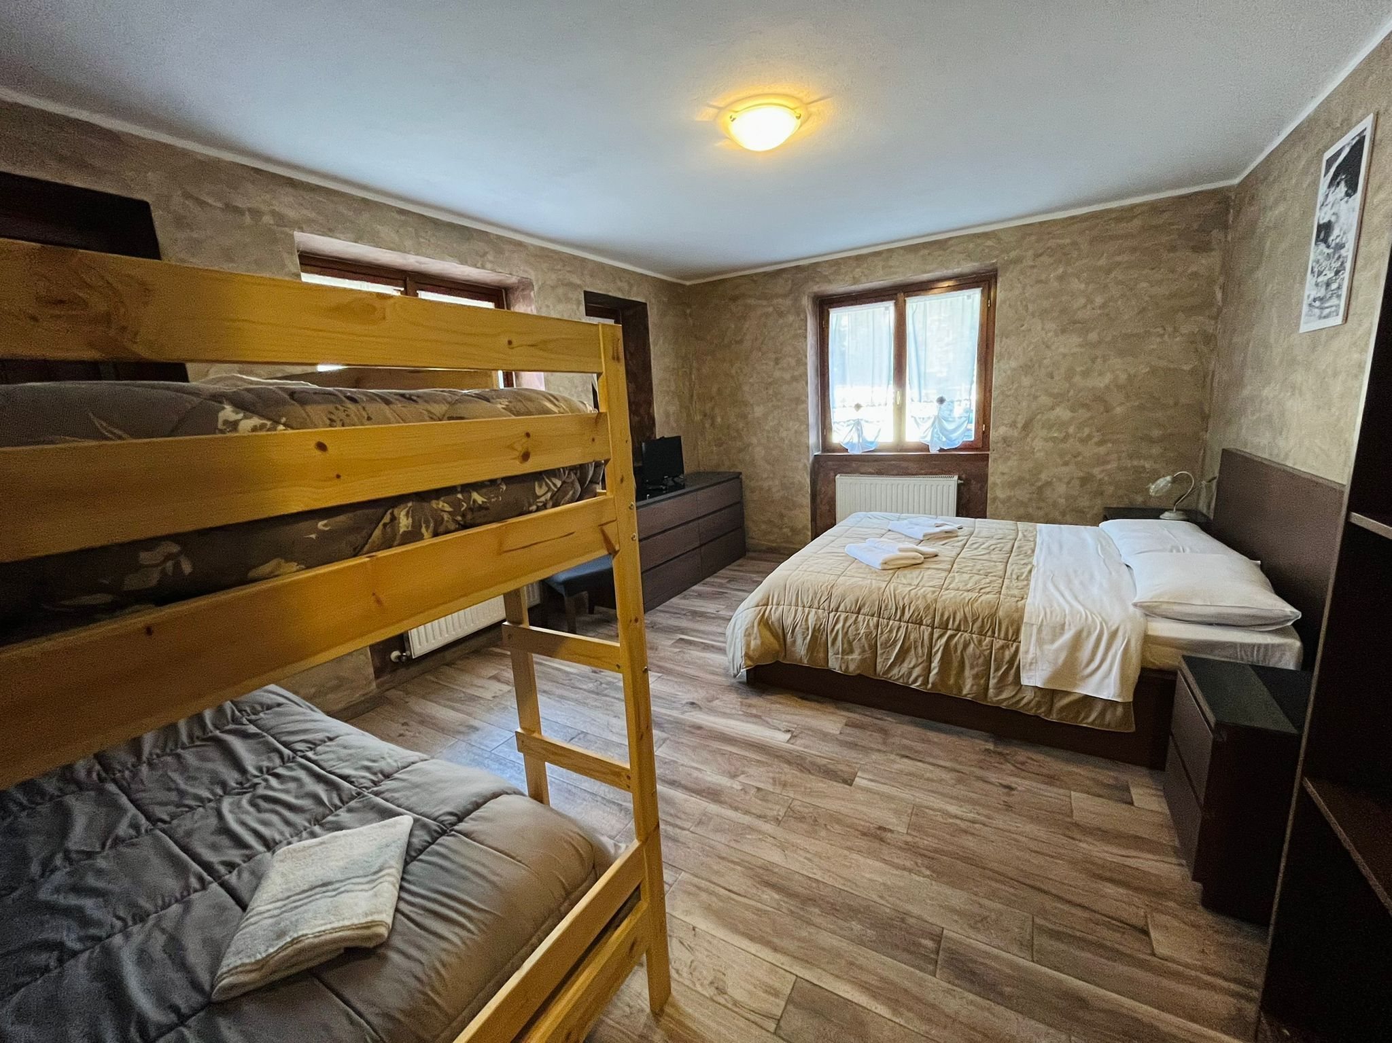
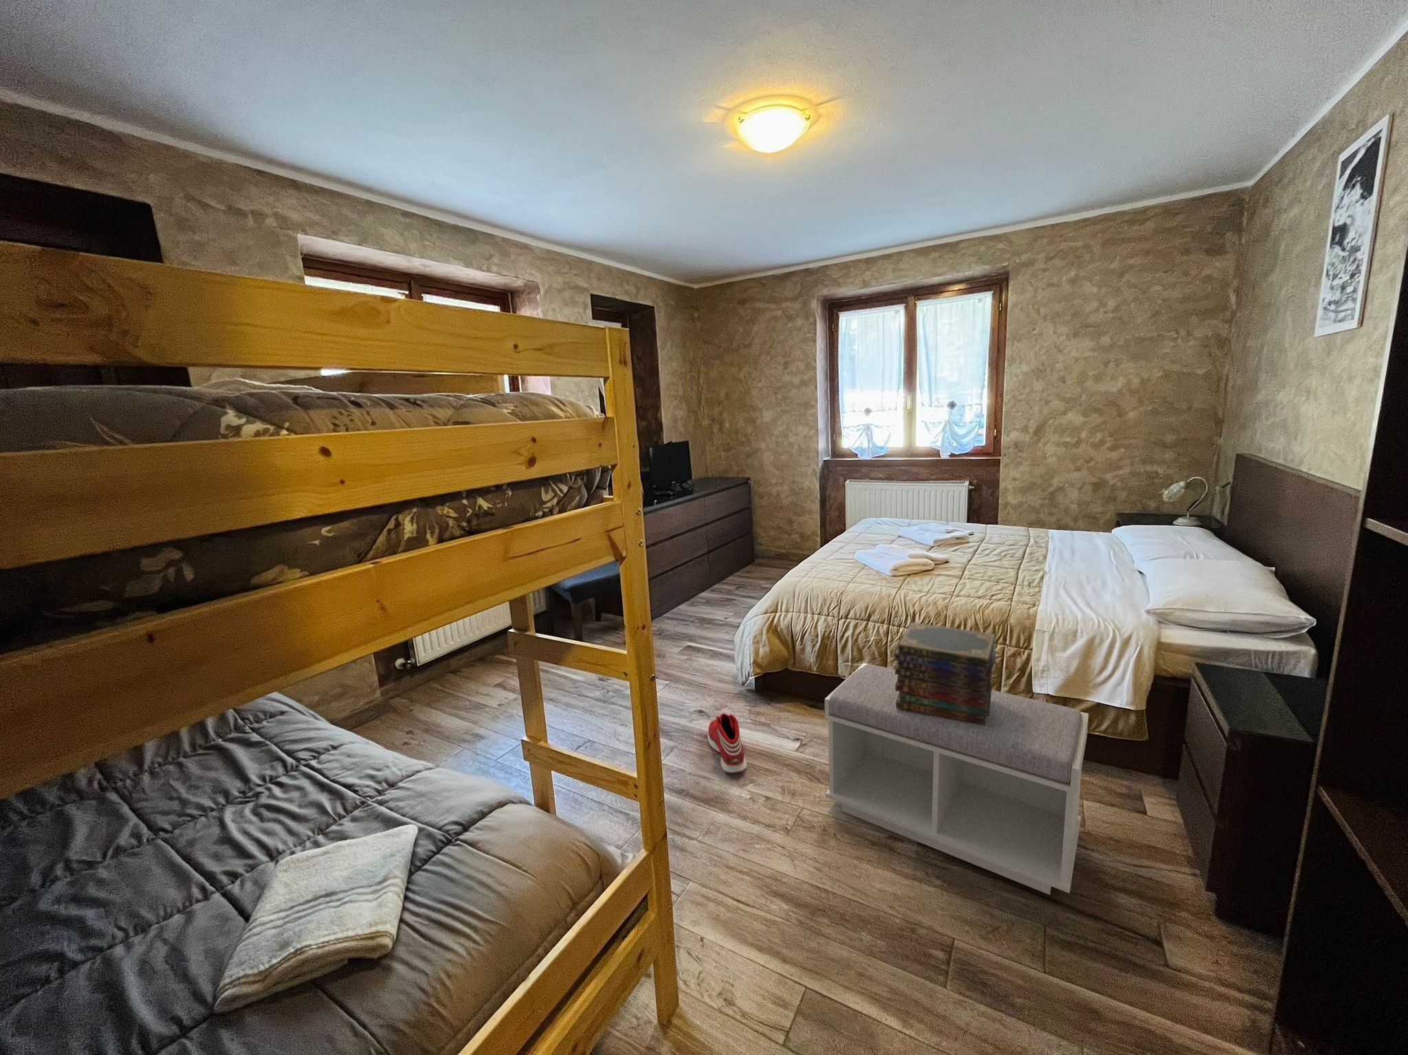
+ sneaker (725, 729)
+ book stack (946, 672)
+ bench (948, 761)
